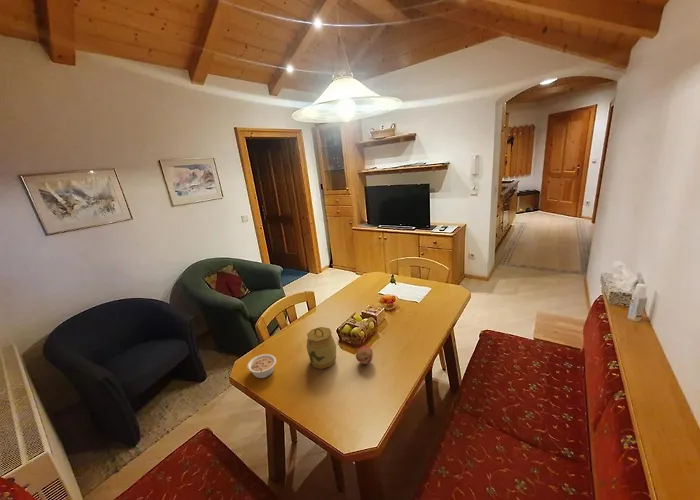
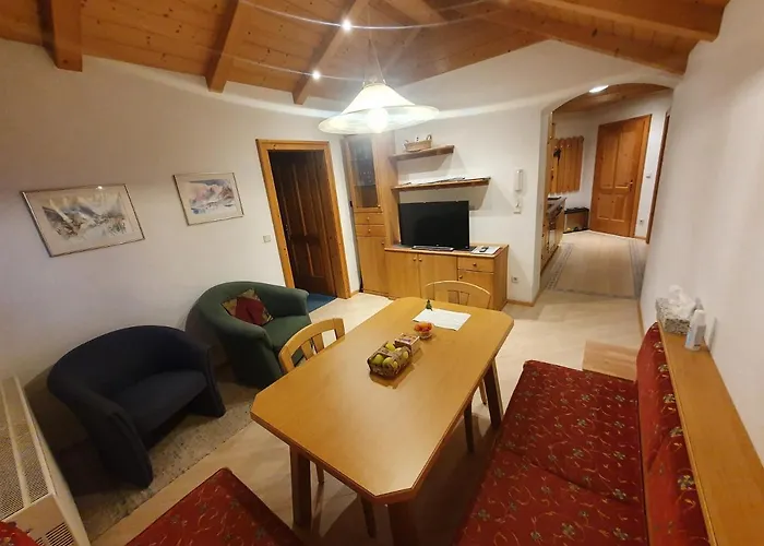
- legume (263, 366)
- jar (320, 344)
- fruit (364, 355)
